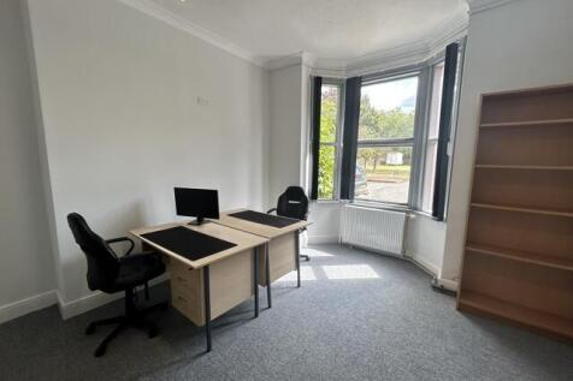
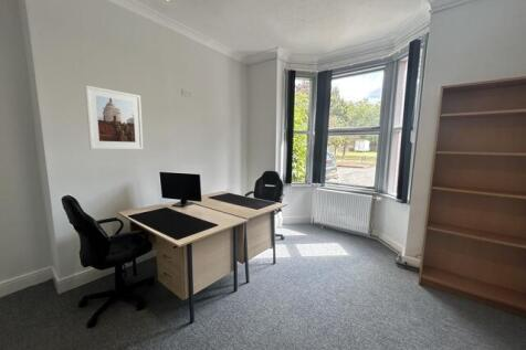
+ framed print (116, 120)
